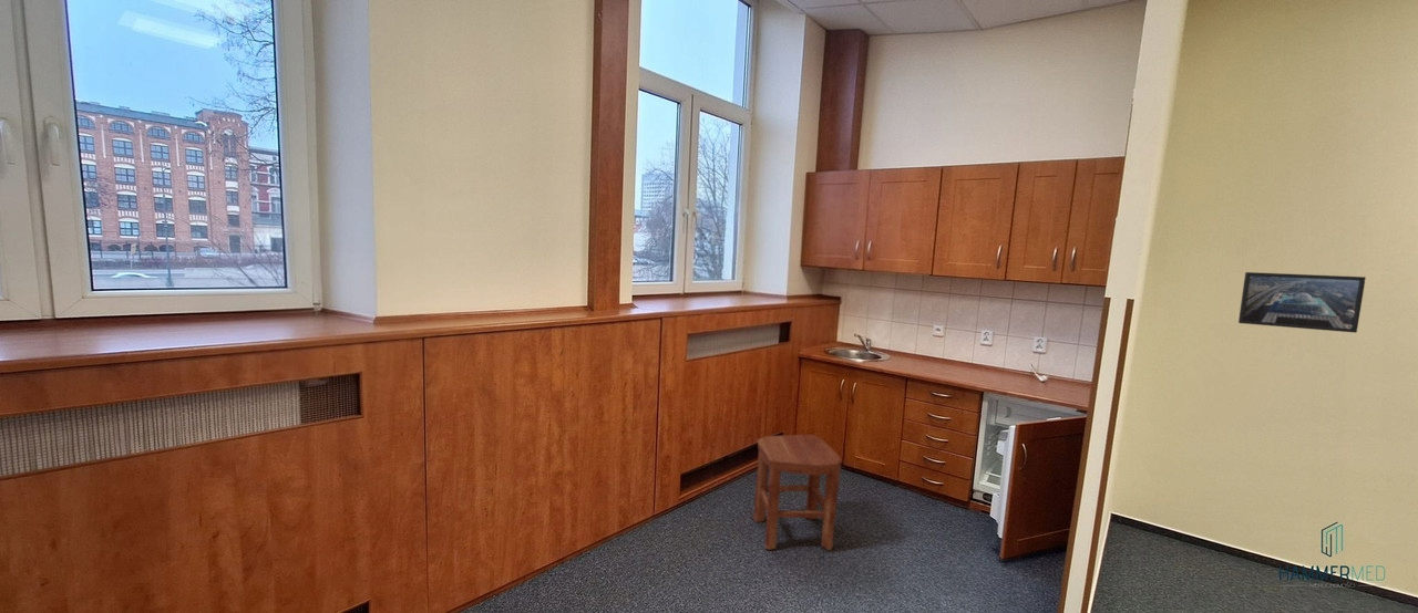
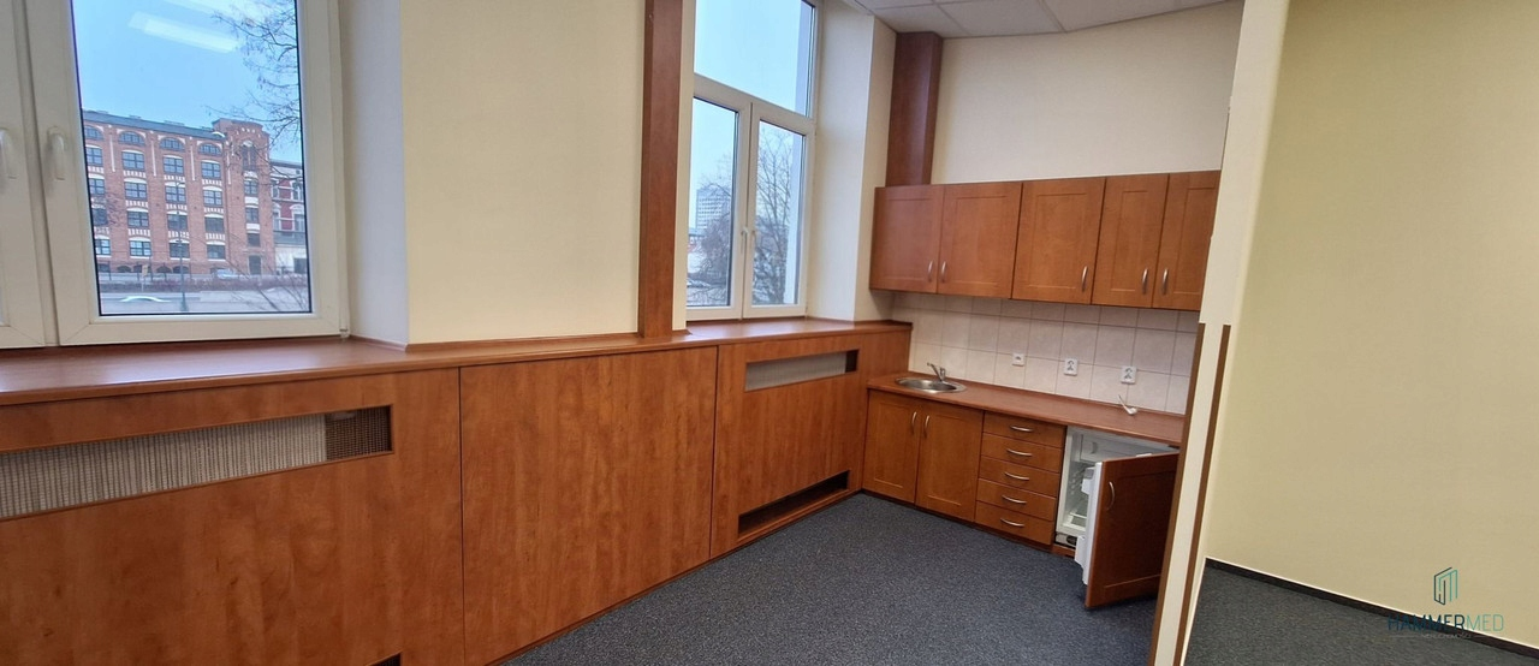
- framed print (1298, 301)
- stool (794, 489)
